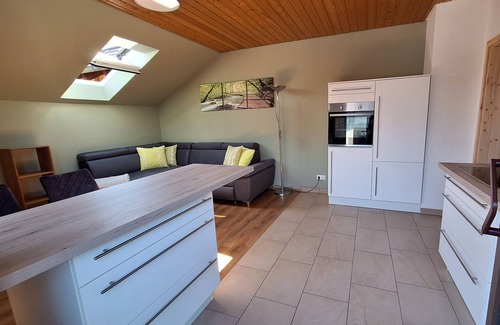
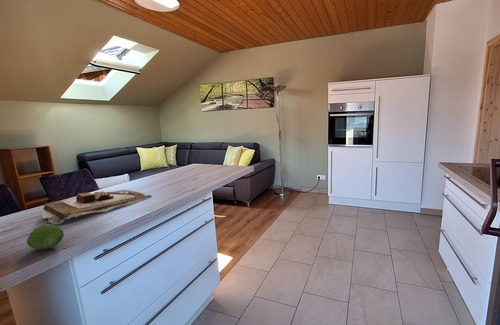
+ fruit (44, 236)
+ cutting board (98, 198)
